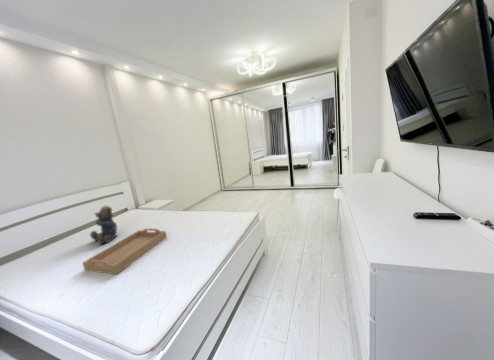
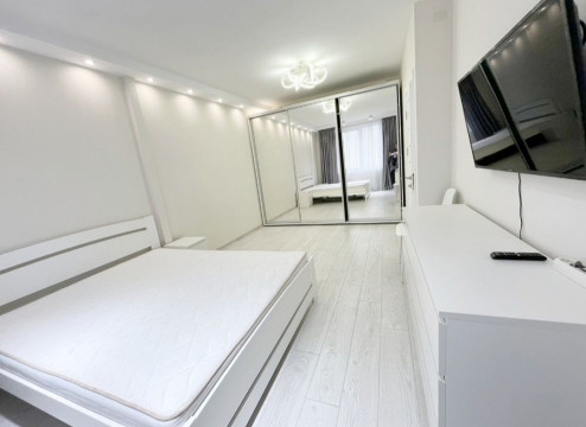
- teddy bear (103, 223)
- serving tray (129, 247)
